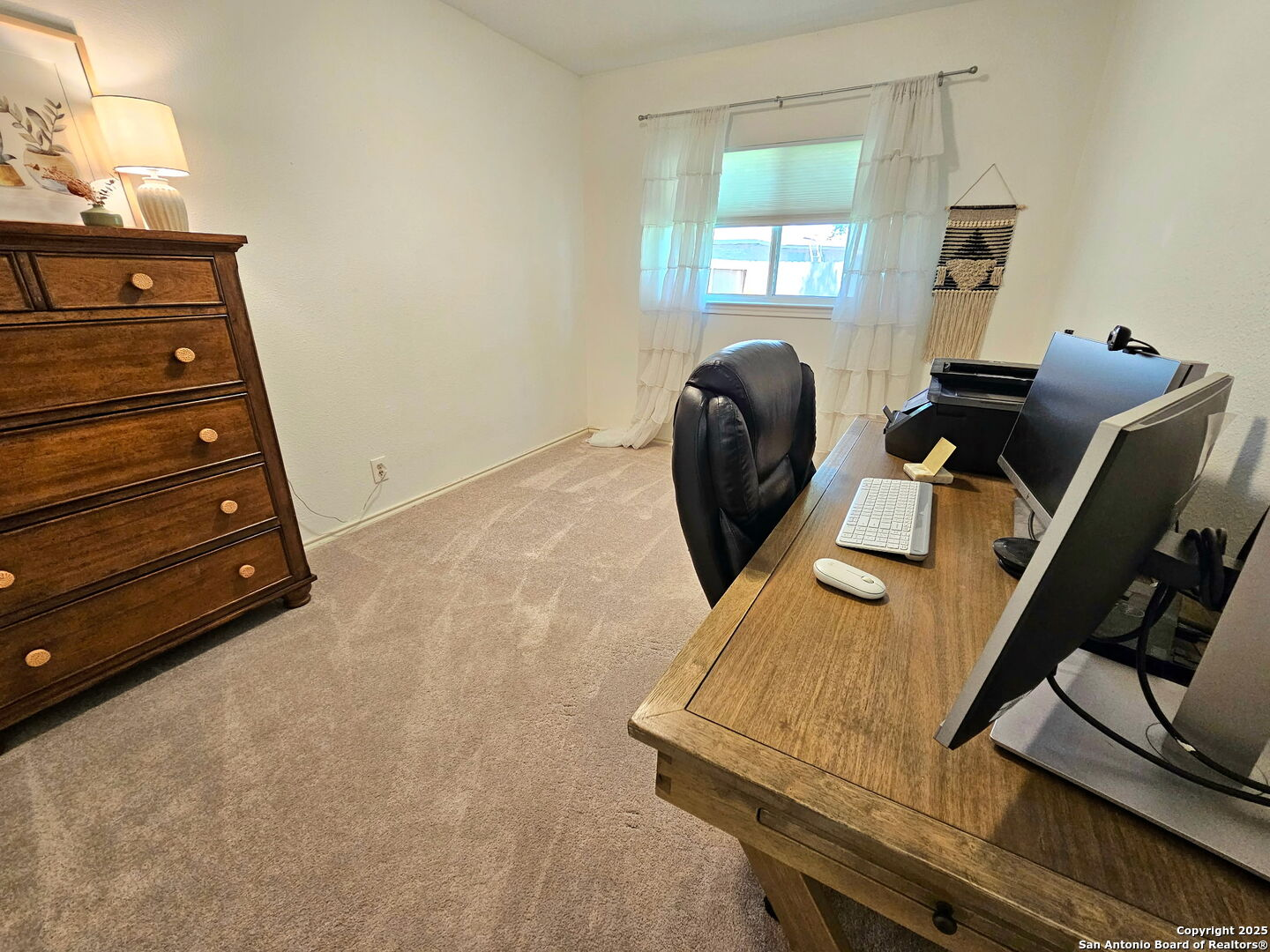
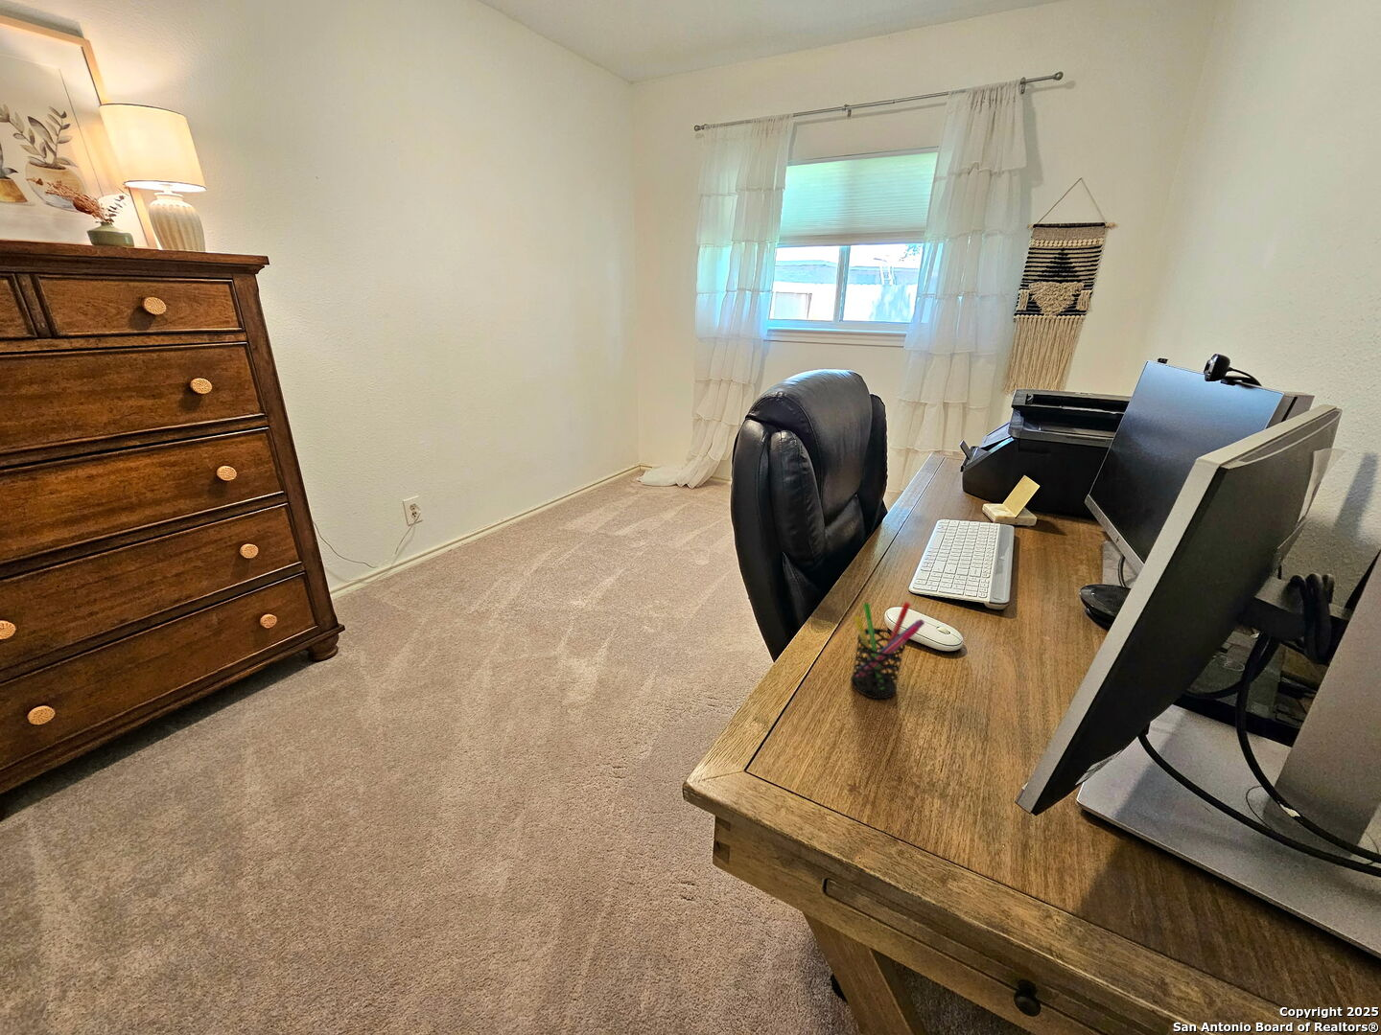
+ pen holder (879, 643)
